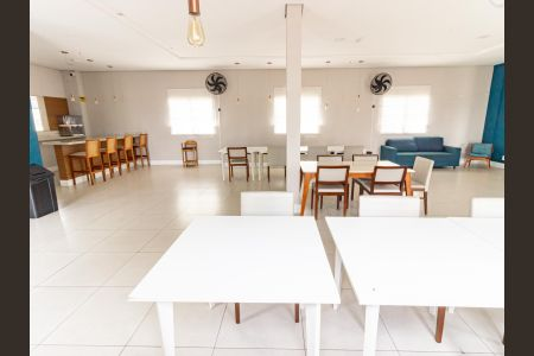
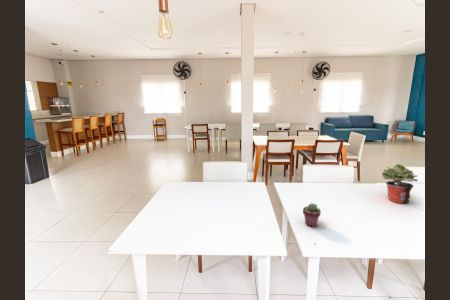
+ potted plant (398, 182)
+ potted succulent (311, 213)
